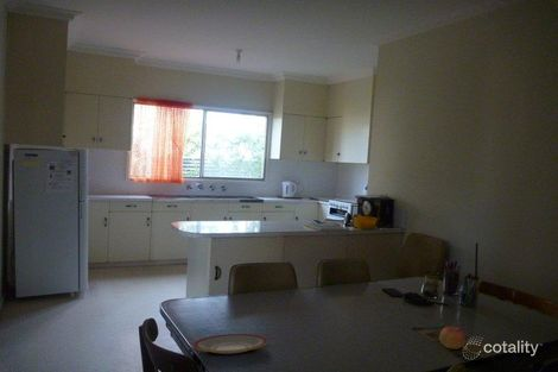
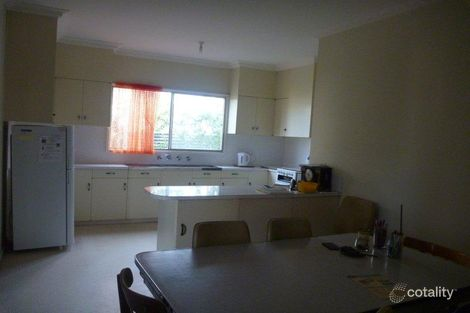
- apple (452, 336)
- plate (230, 345)
